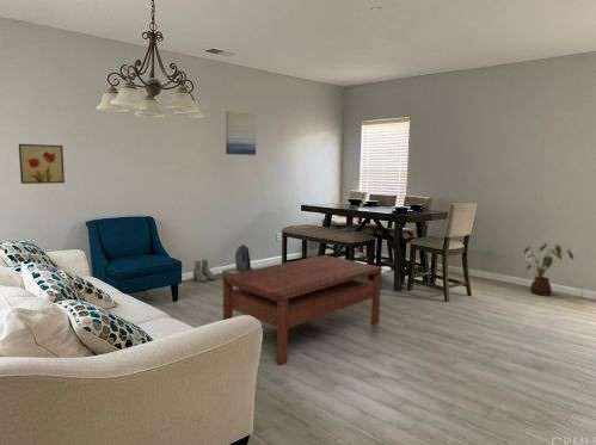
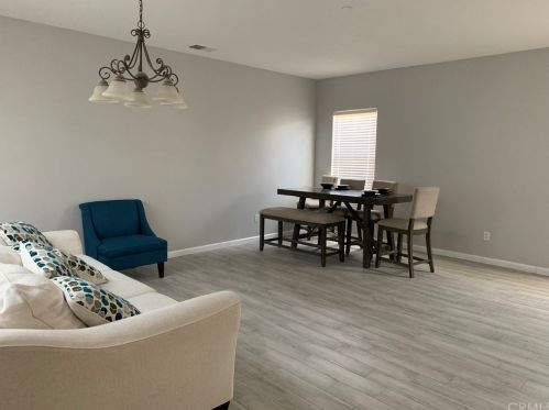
- backpack (242, 259)
- coffee table (306, 301)
- house plant (545, 270)
- boots (203, 270)
- wall art (241, 134)
- wall art (42, 163)
